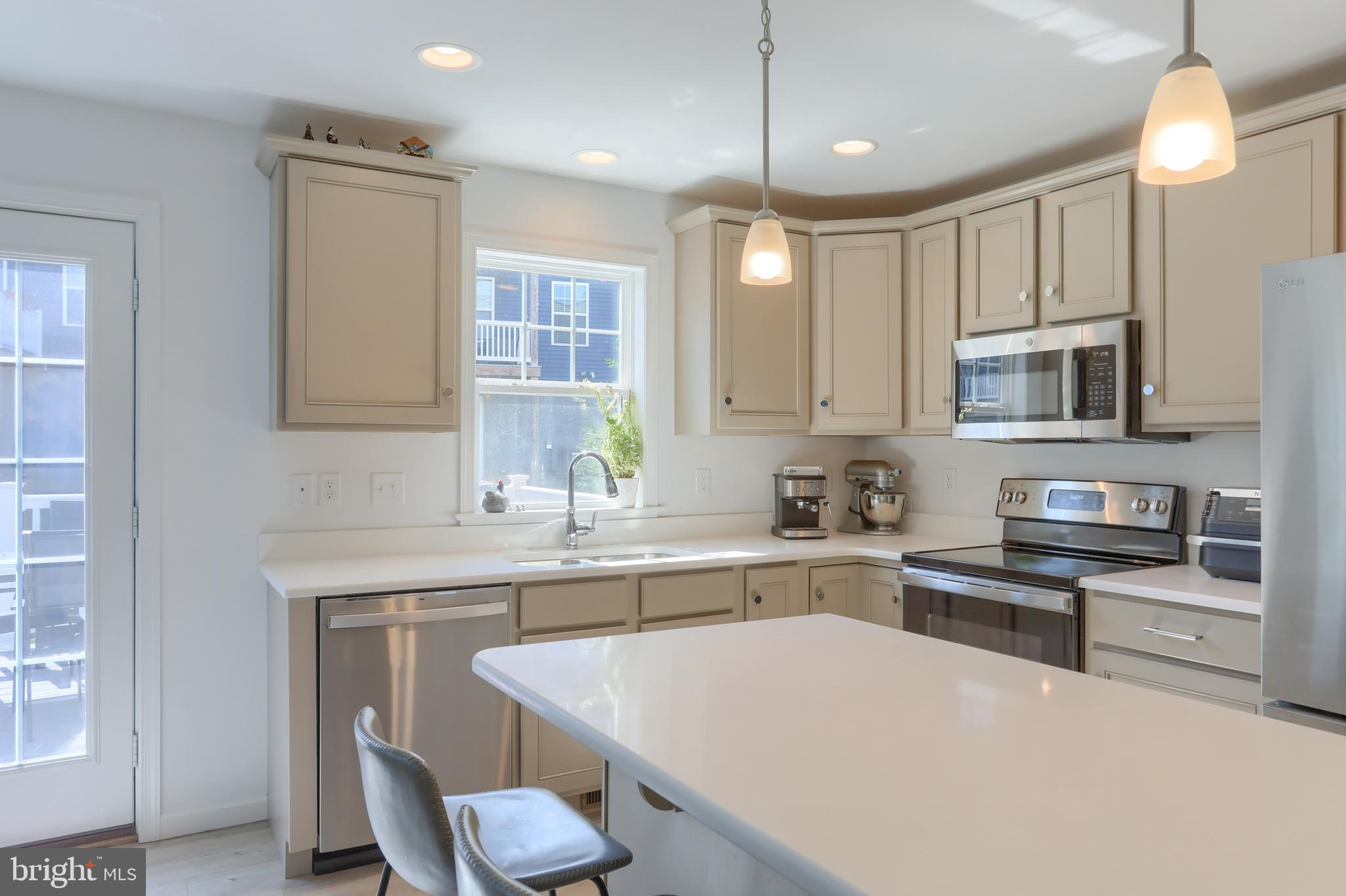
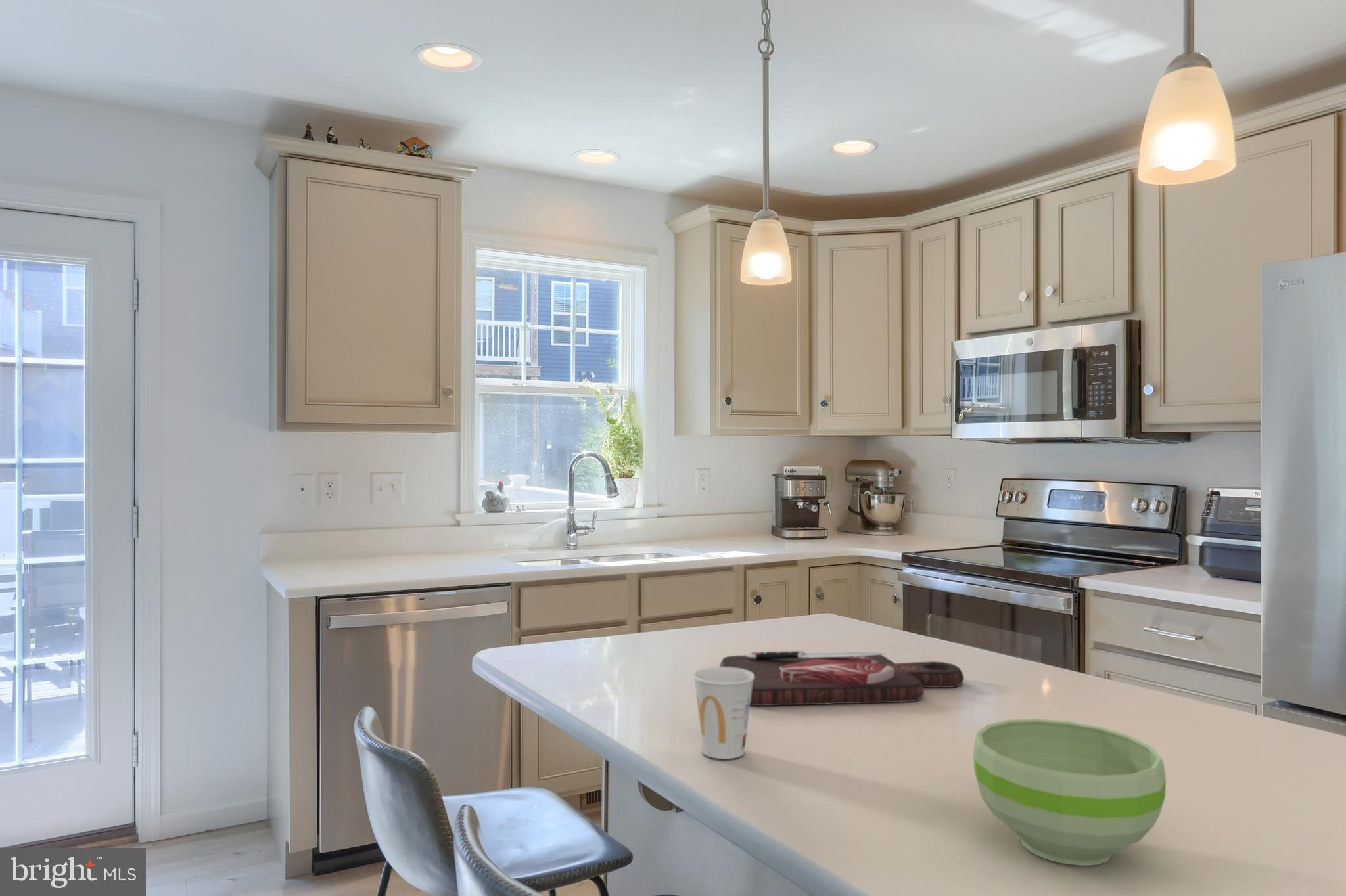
+ bowl (1065, 795)
+ cup (723, 713)
+ cutting board (845, 667)
